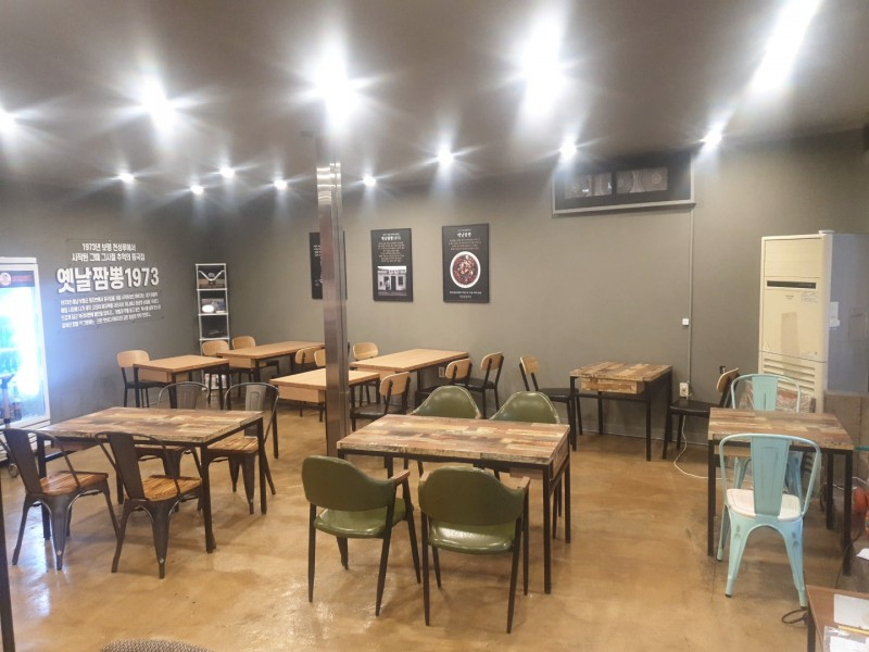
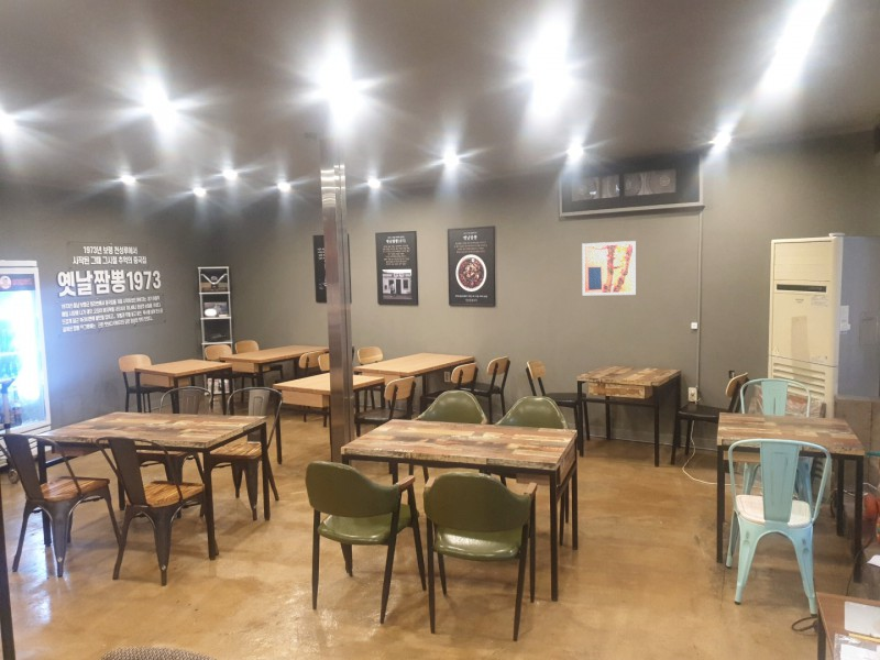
+ wall art (608, 268)
